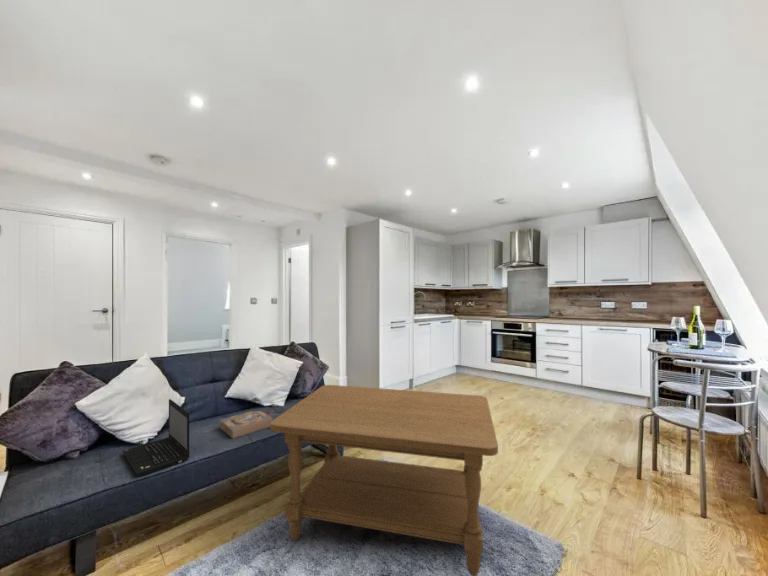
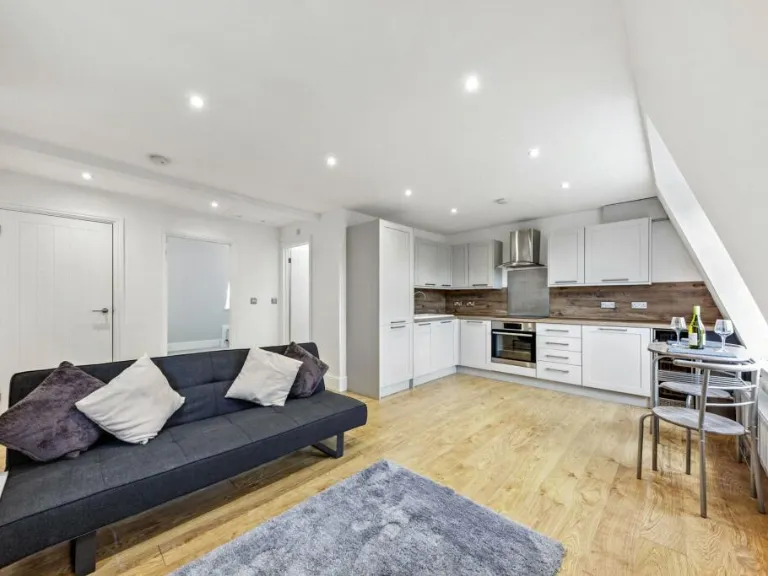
- laptop (158, 440)
- book (249, 420)
- coffee table (389, 464)
